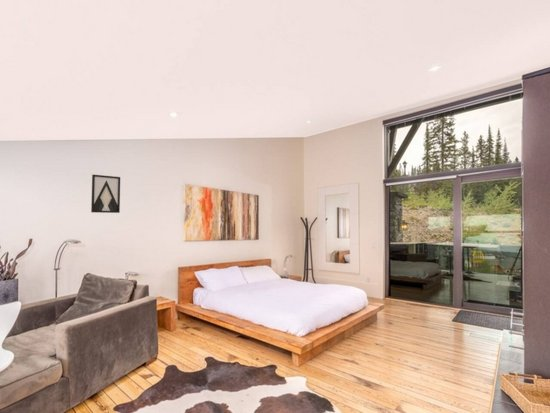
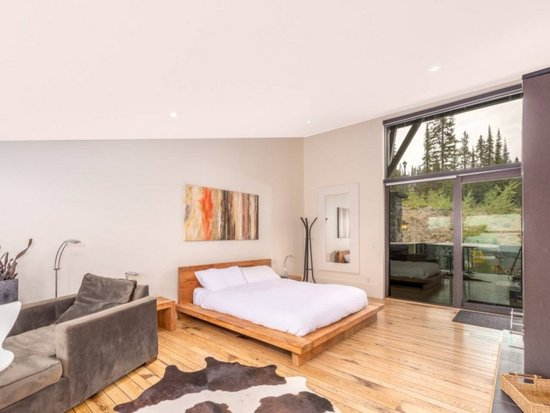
- wall art (106, 194)
